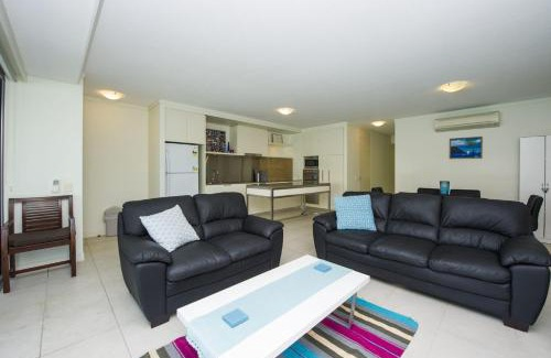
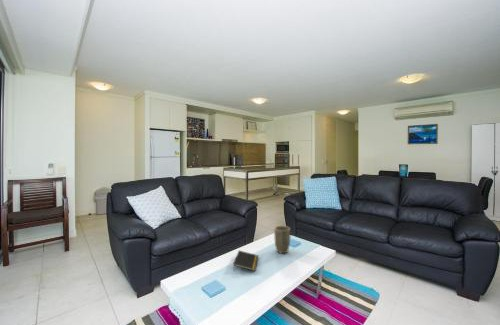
+ plant pot (282, 239)
+ notepad (246, 260)
